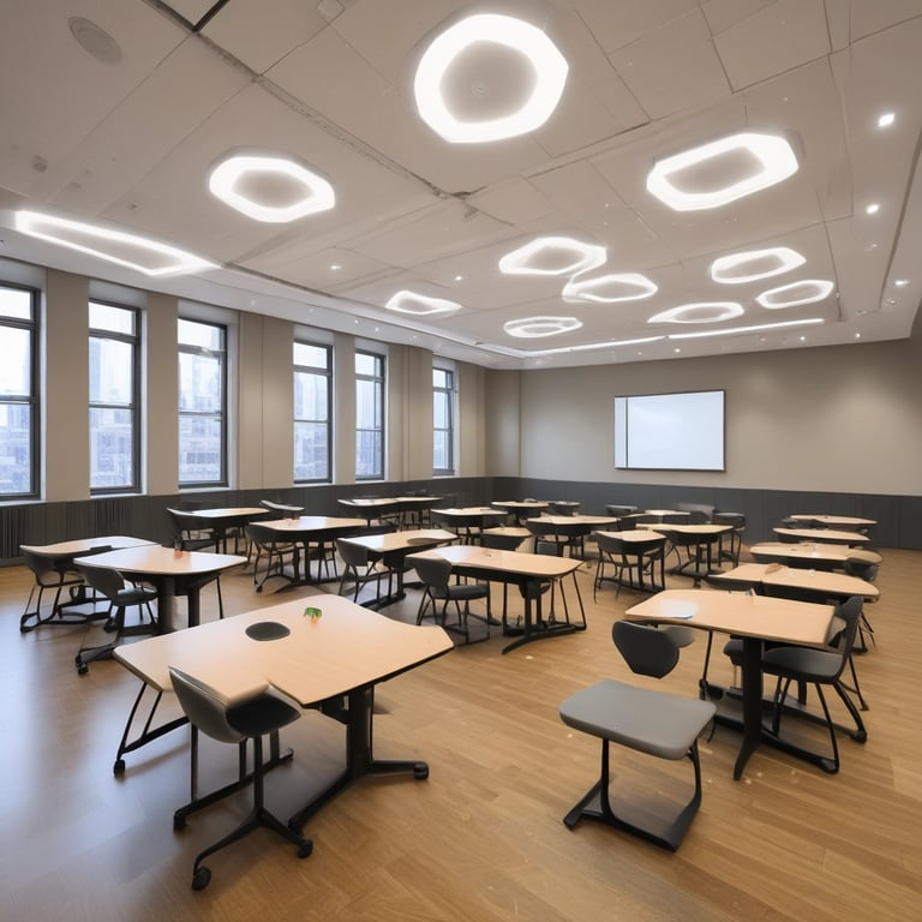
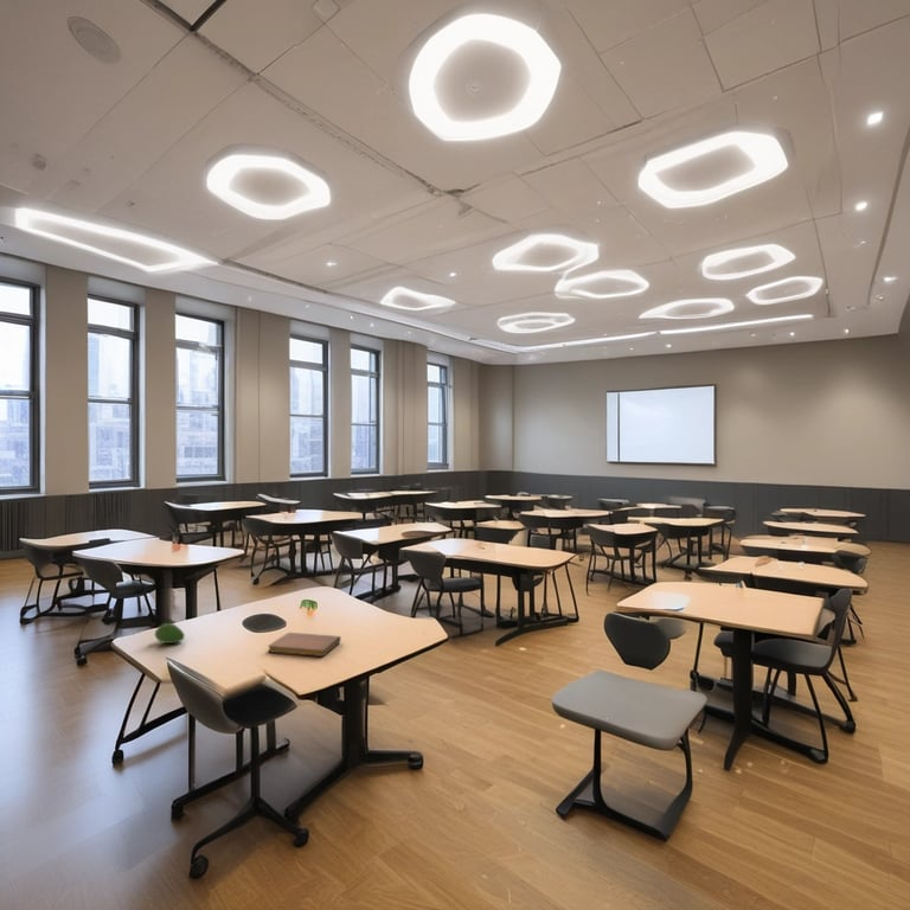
+ notebook (305, 643)
+ fruit (169, 633)
